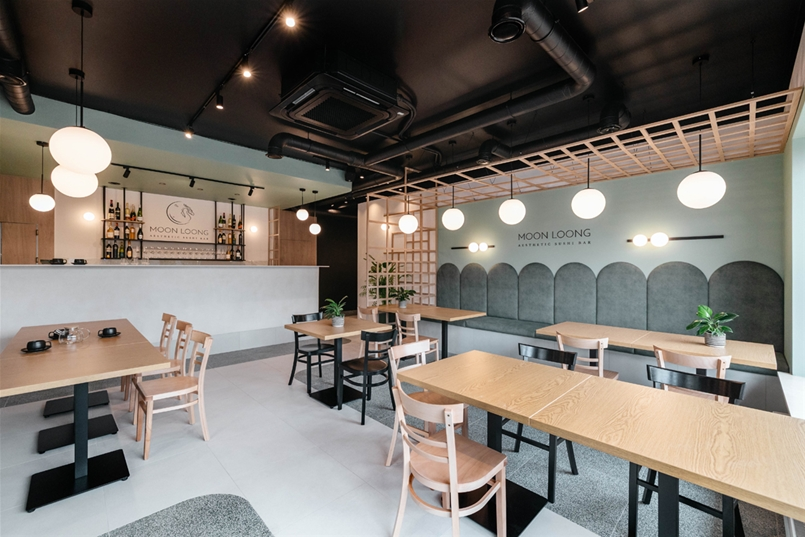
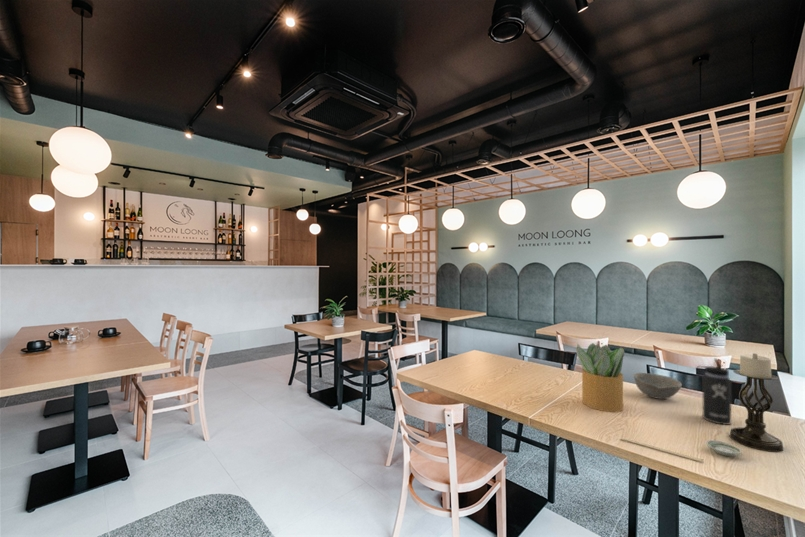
+ candle holder (755, 397)
+ potted plant (599, 374)
+ thermos bottle (713, 388)
+ bowl (656, 387)
+ chopsticks (659, 448)
+ saucer (723, 449)
